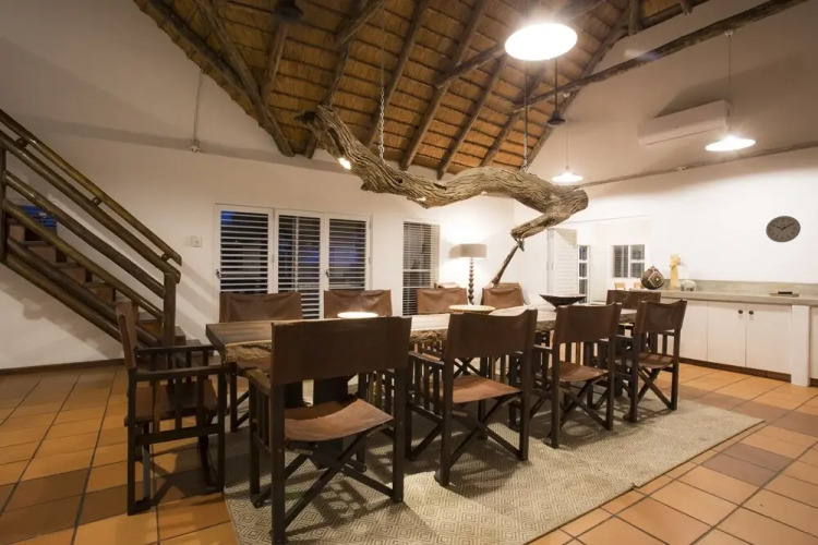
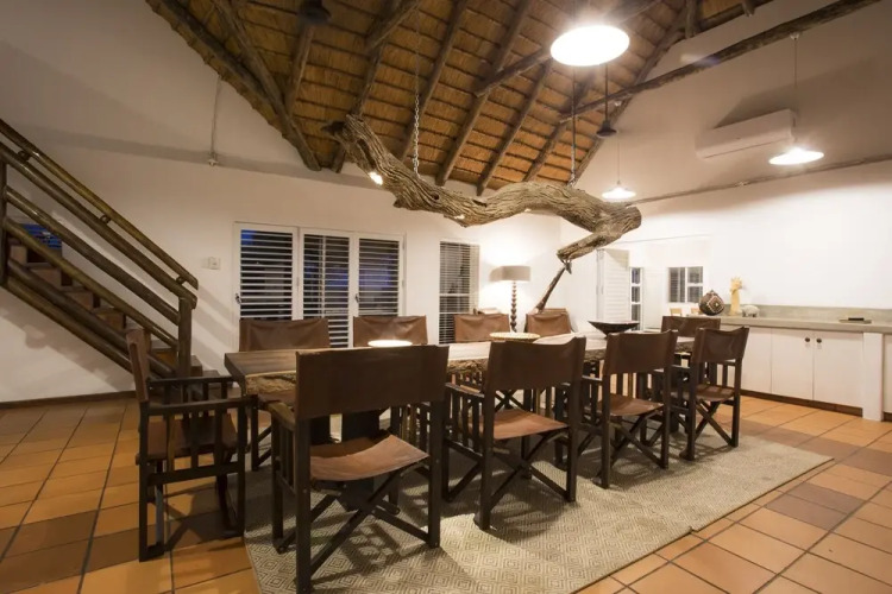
- wall clock (782, 229)
